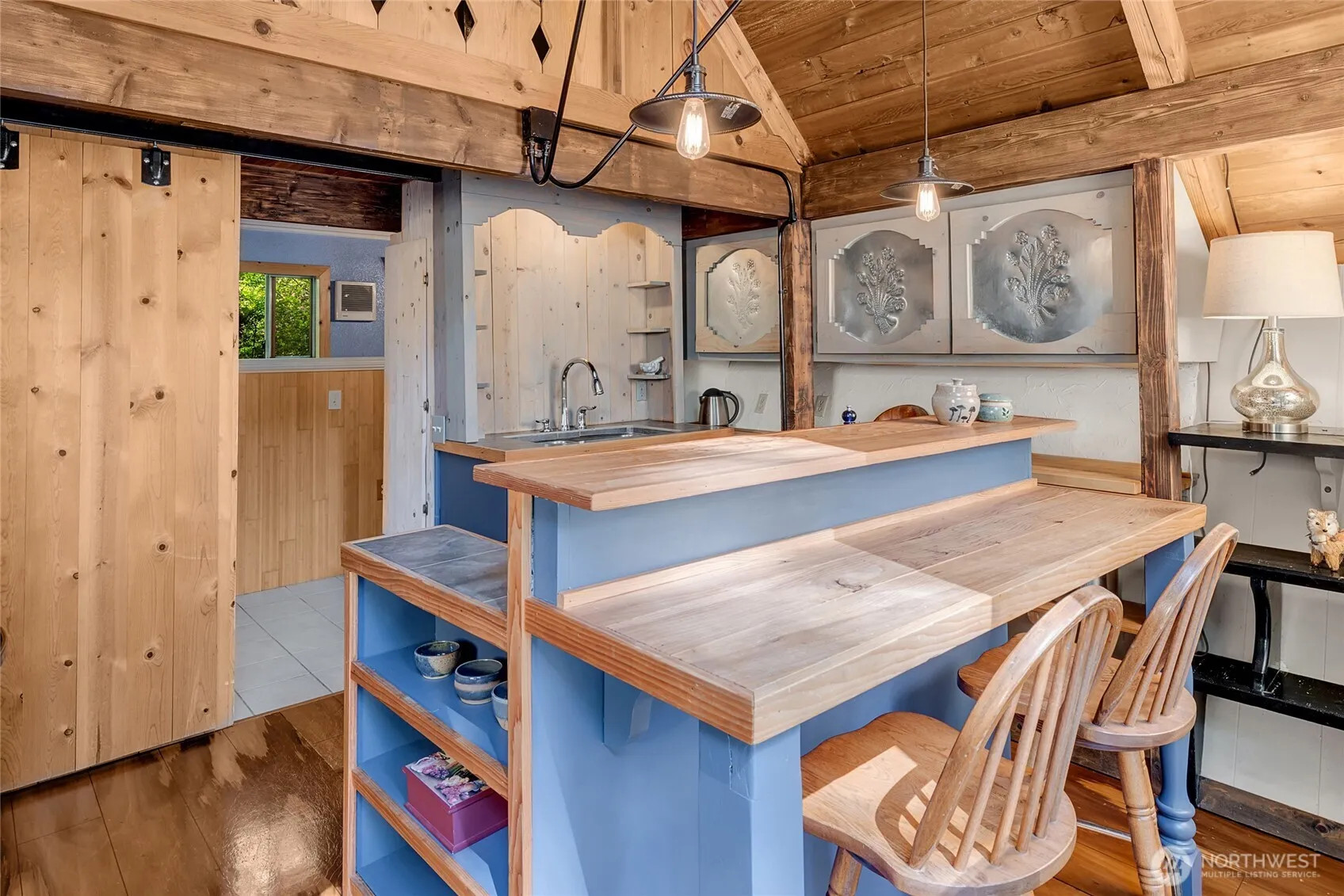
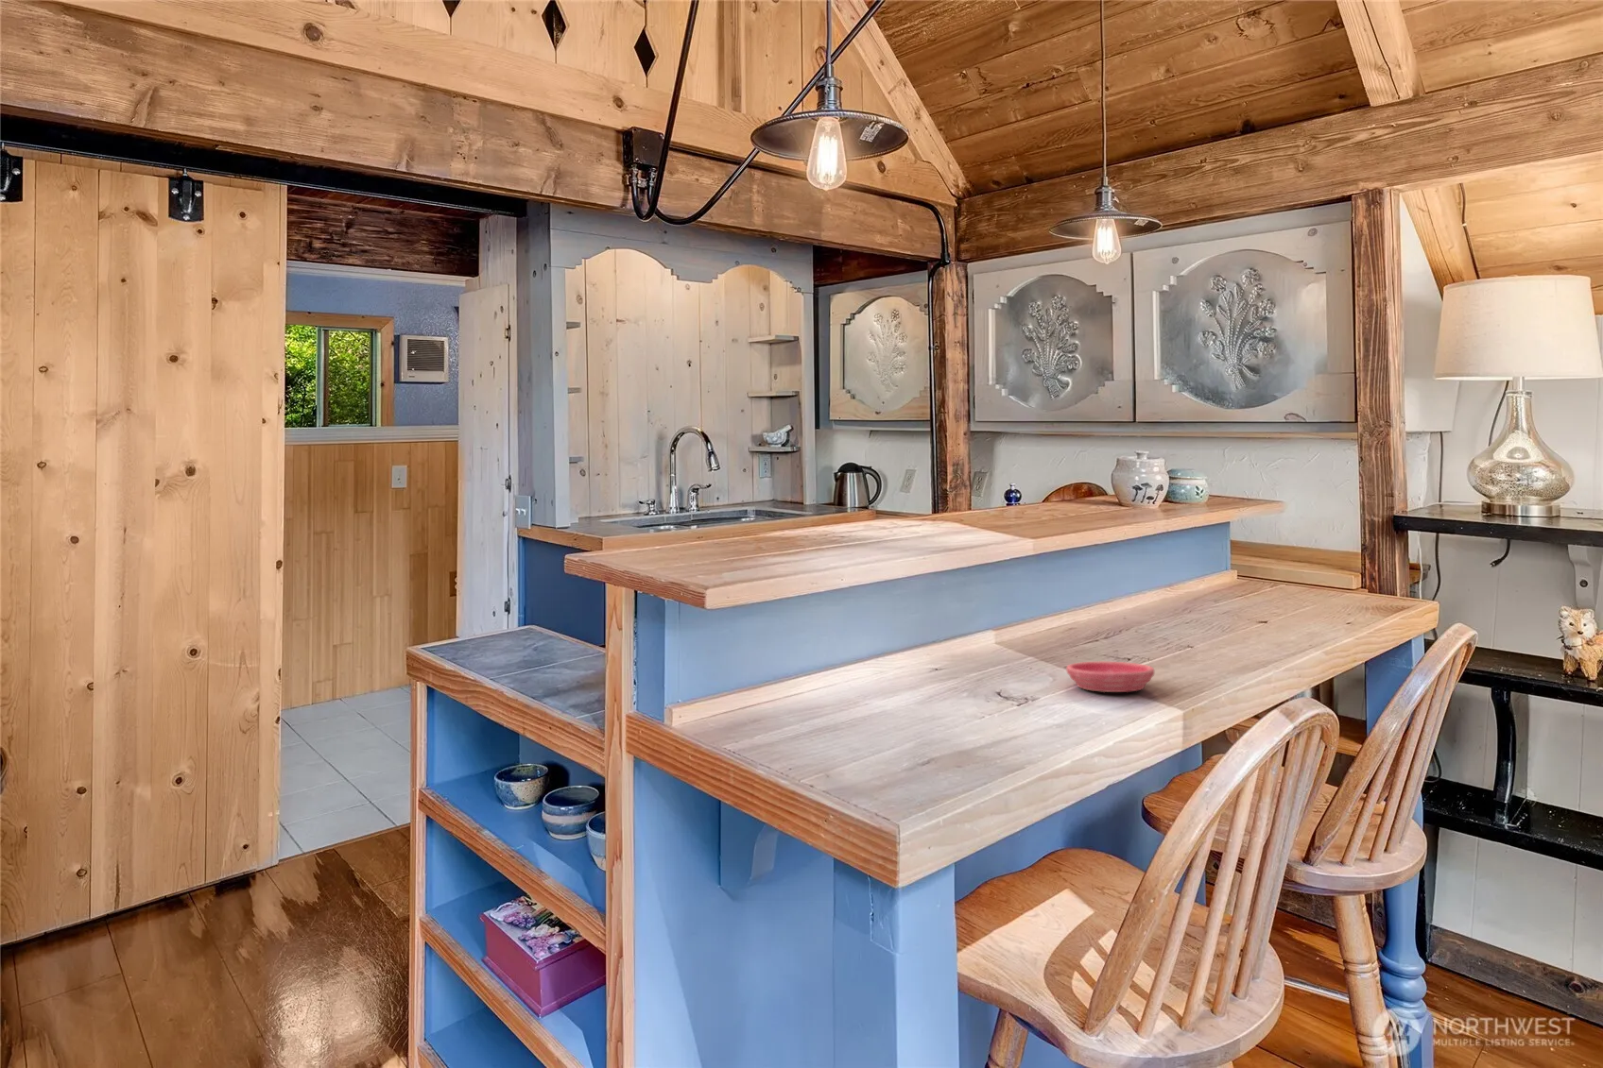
+ saucer (1109, 676)
